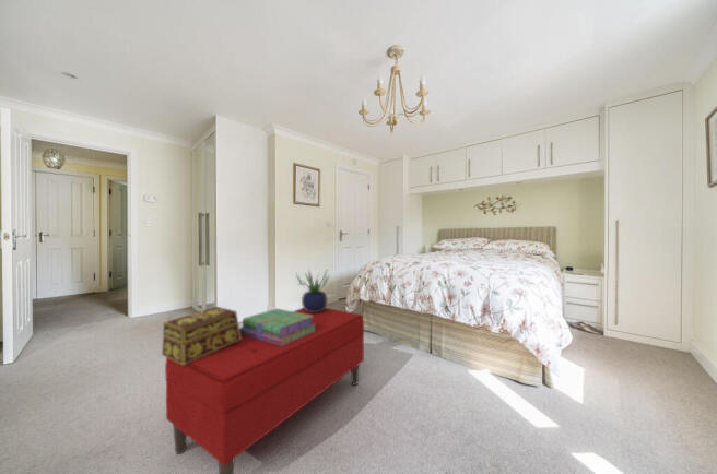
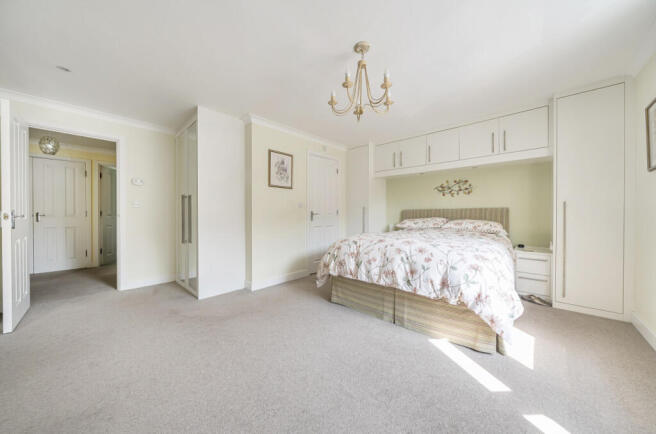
- stack of books (278, 324)
- decorative box (203, 332)
- bench (283, 370)
- potted plant (315, 291)
